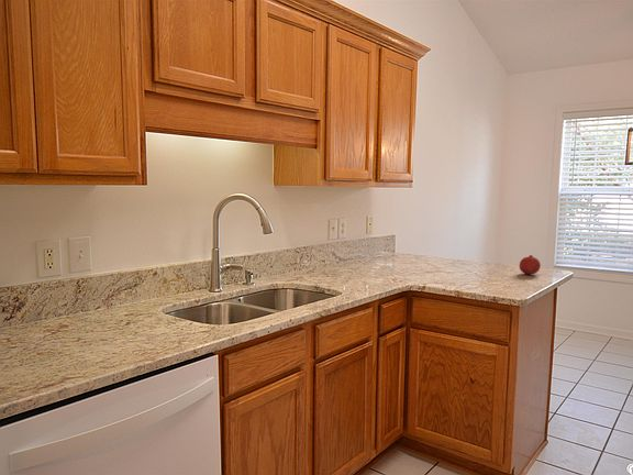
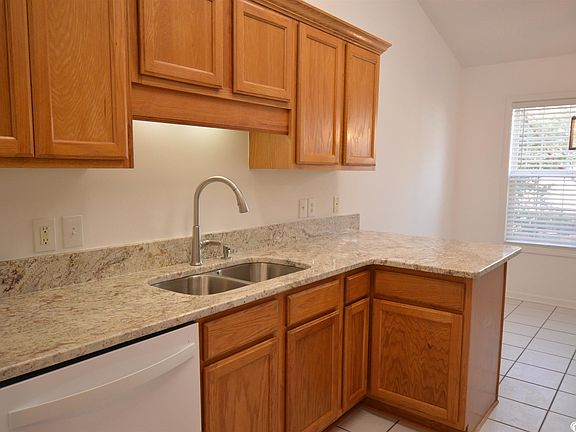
- fruit (530, 264)
